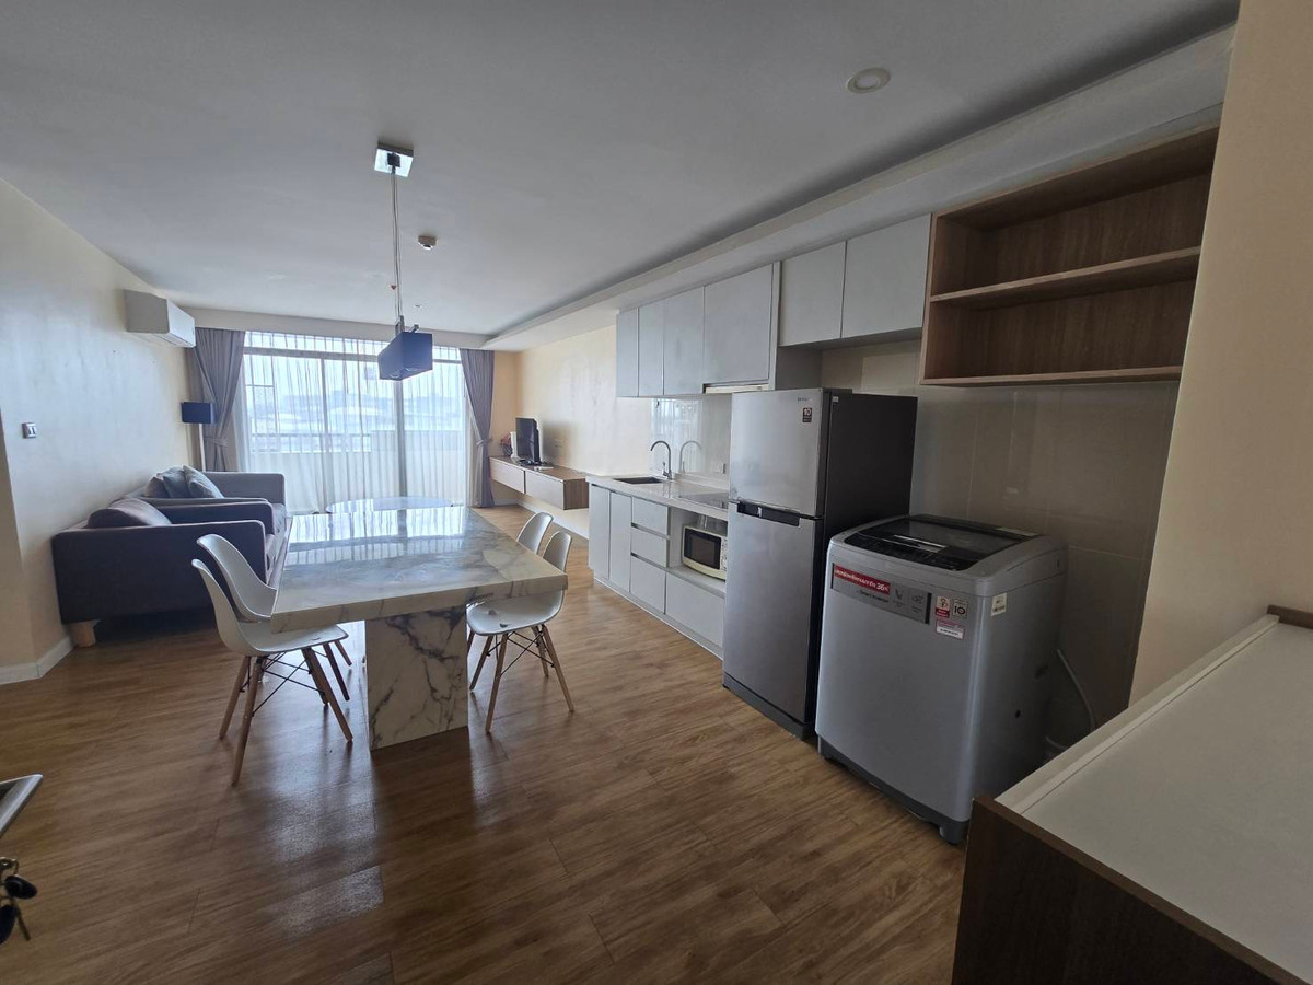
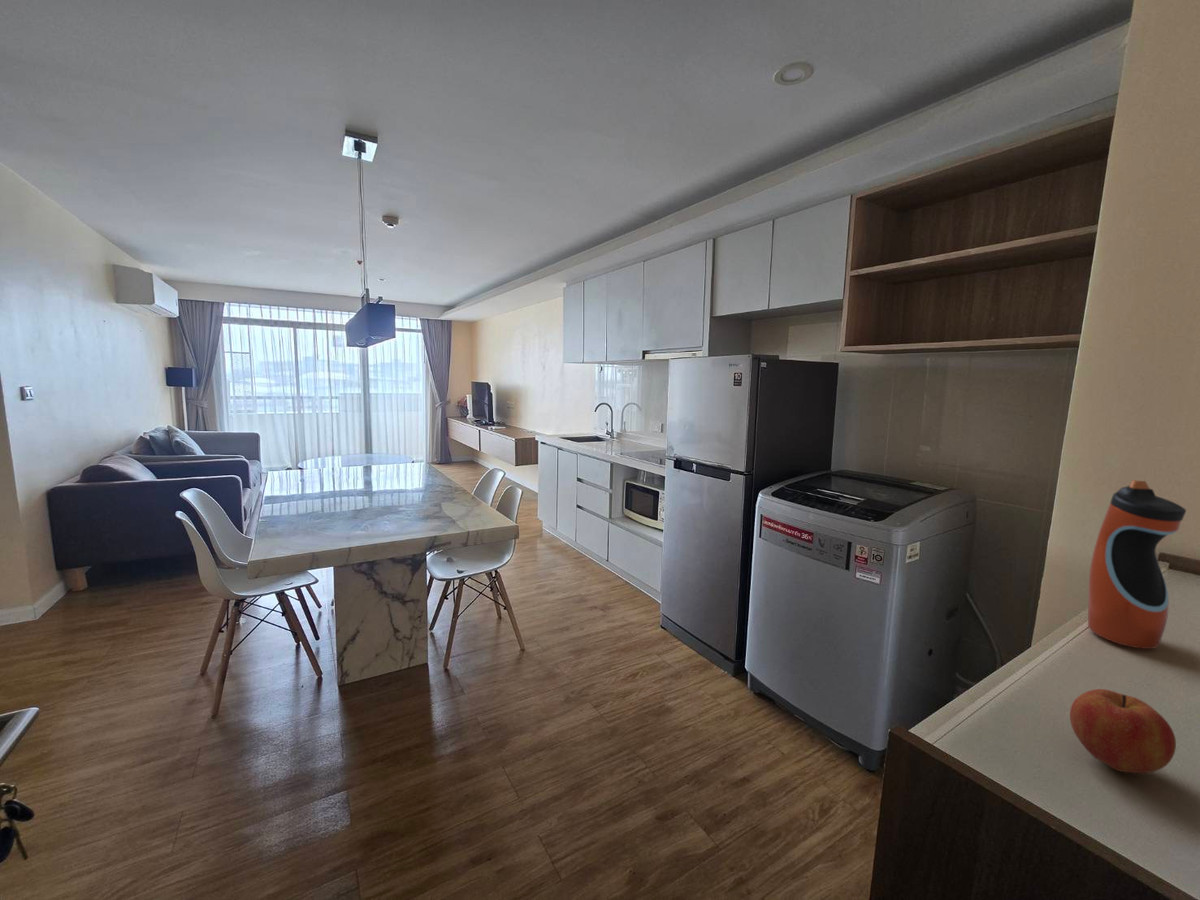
+ apple (1119, 729)
+ water bottle (1133, 561)
